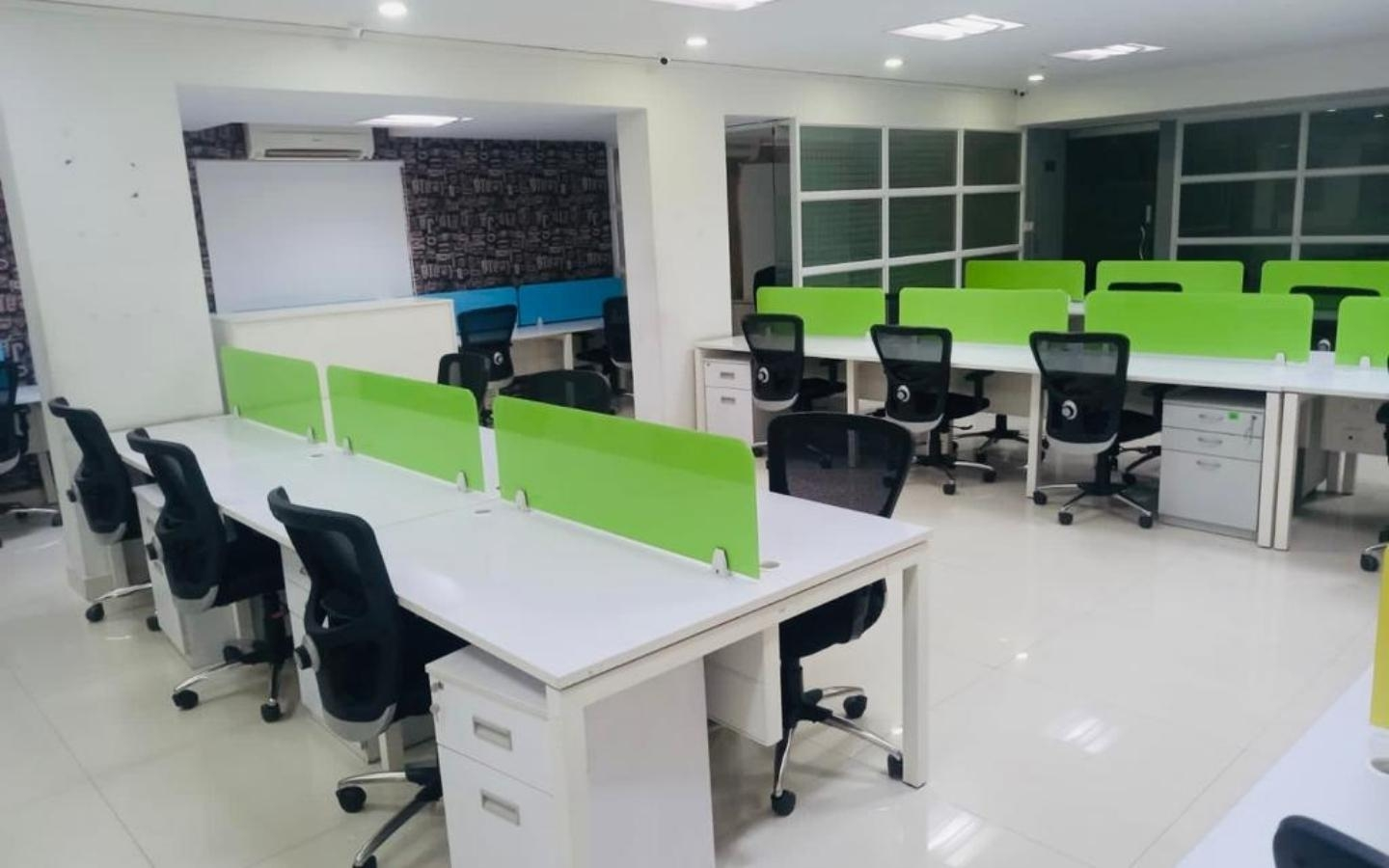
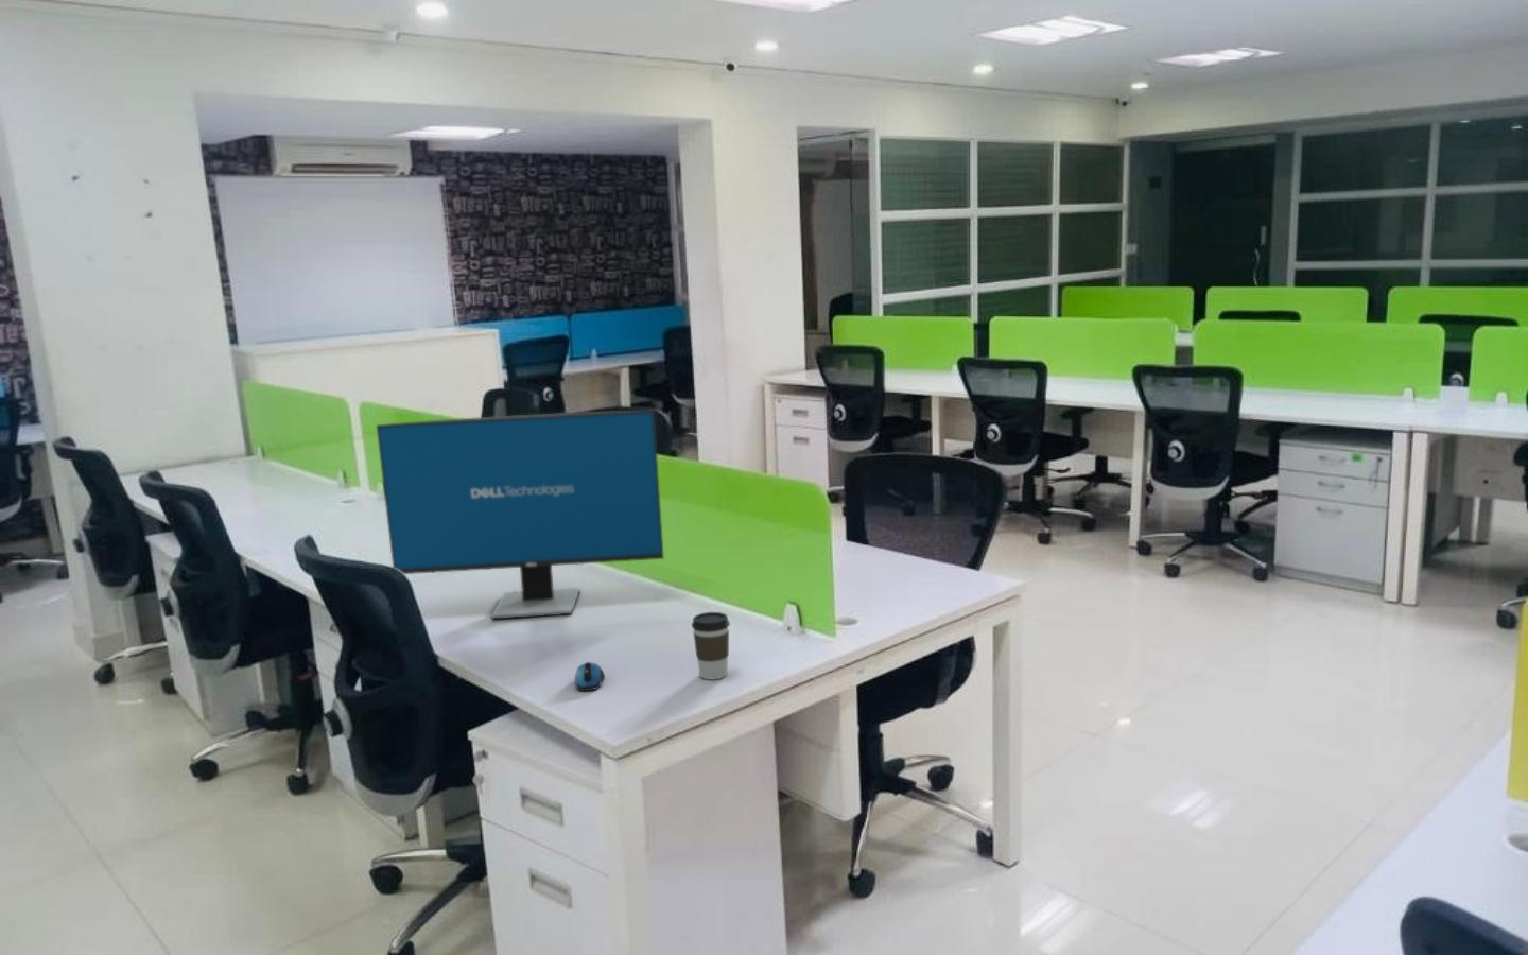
+ computer monitor (528, 511)
+ computer mouse (589, 672)
+ coffee cup (711, 645)
